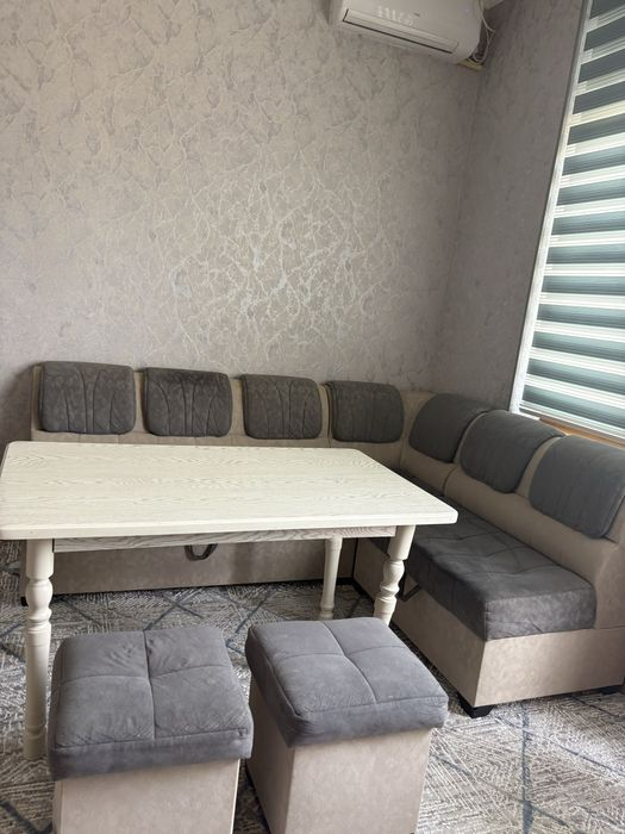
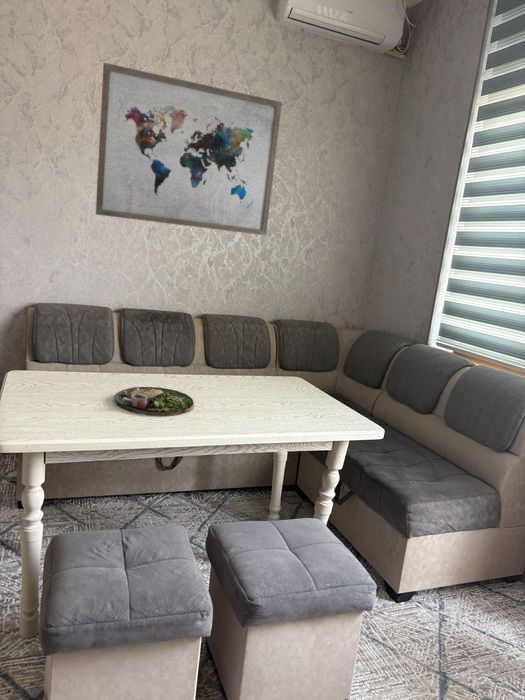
+ dinner plate (155, 394)
+ wall art (191, 156)
